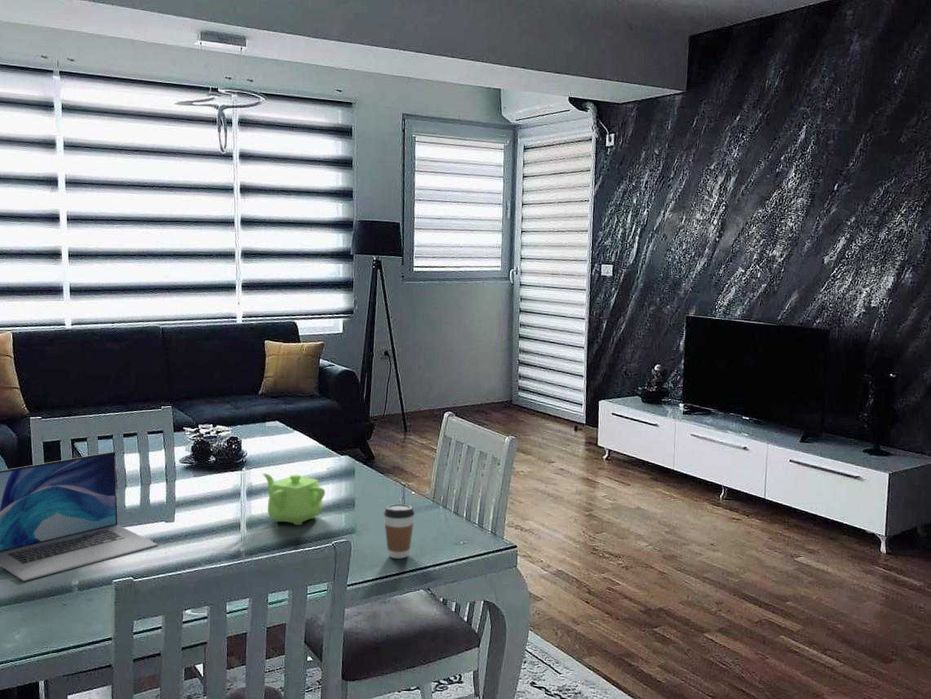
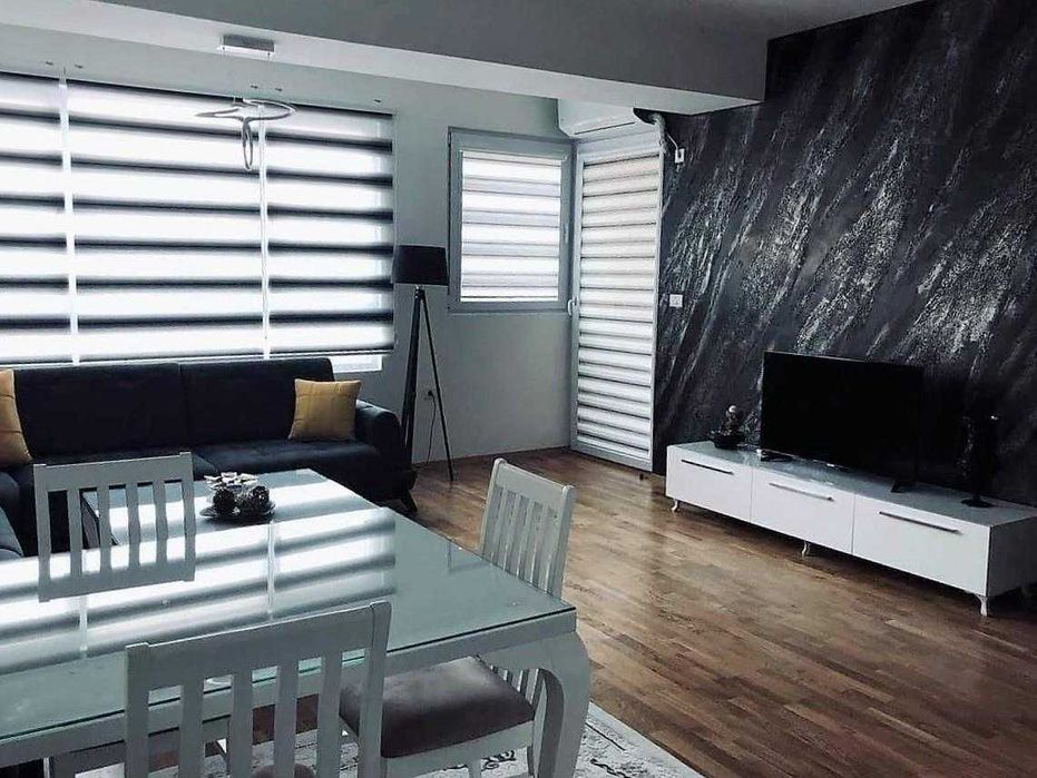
- teapot (289, 498)
- laptop (73, 510)
- coffee cup (398, 531)
